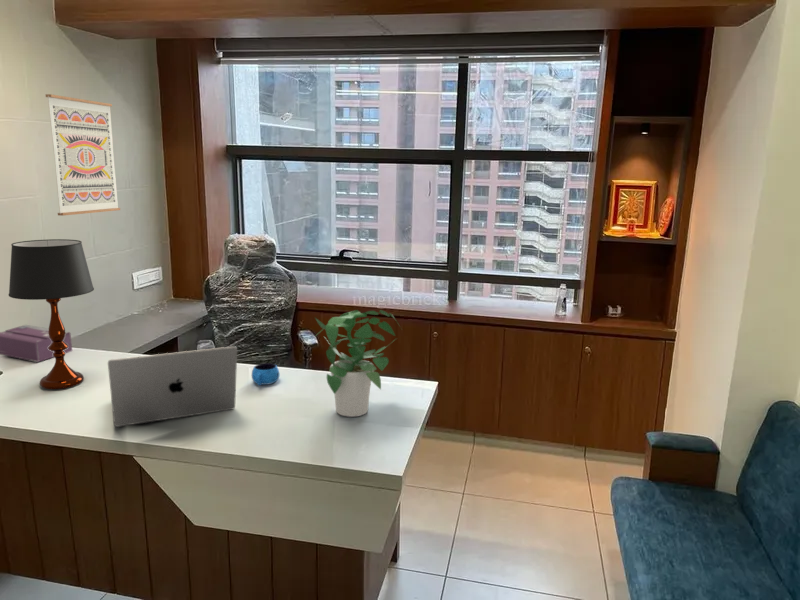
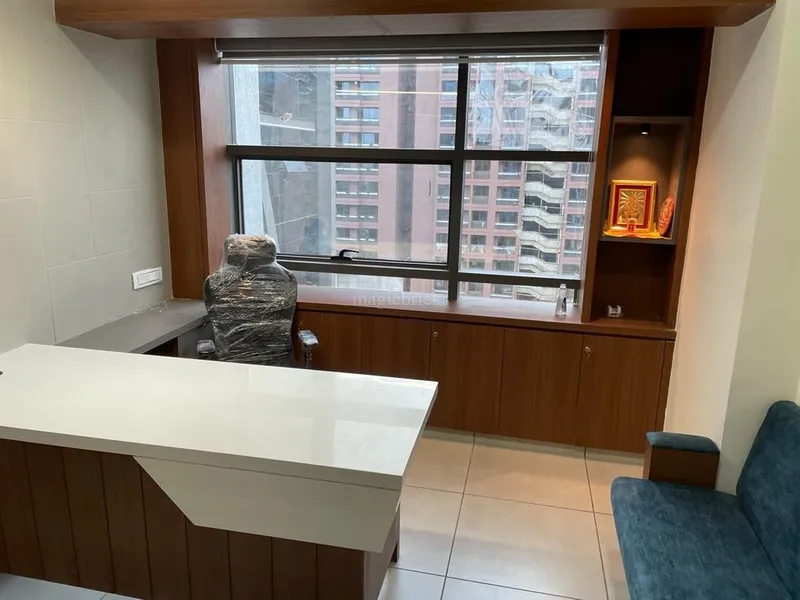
- wall art (86, 157)
- laptop (172, 374)
- potted plant (357, 360)
- tissue box (31, 342)
- mug (264, 375)
- table lamp (55, 314)
